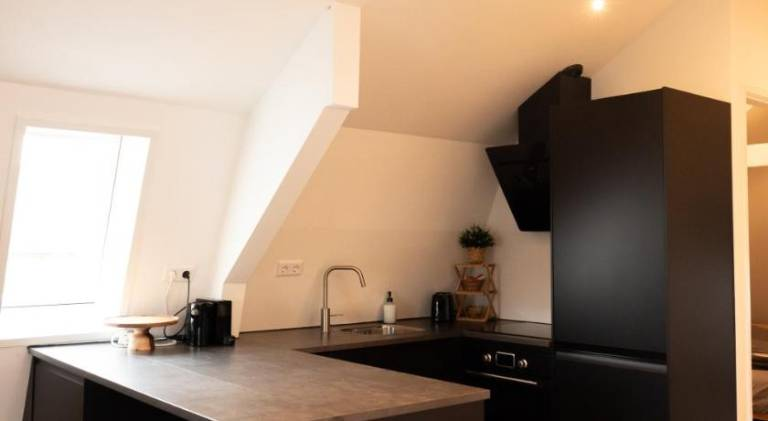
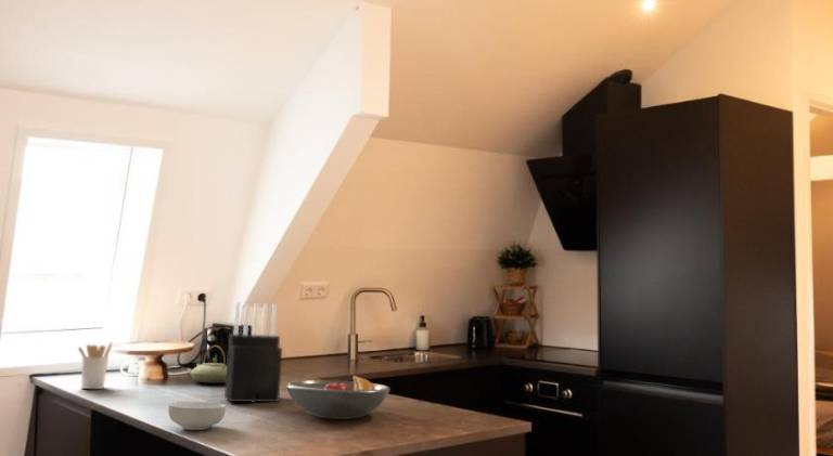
+ teapot (212, 363)
+ fruit bowl (337, 396)
+ knife block (255, 351)
+ cereal bowl (196, 416)
+ utensil holder (94, 365)
